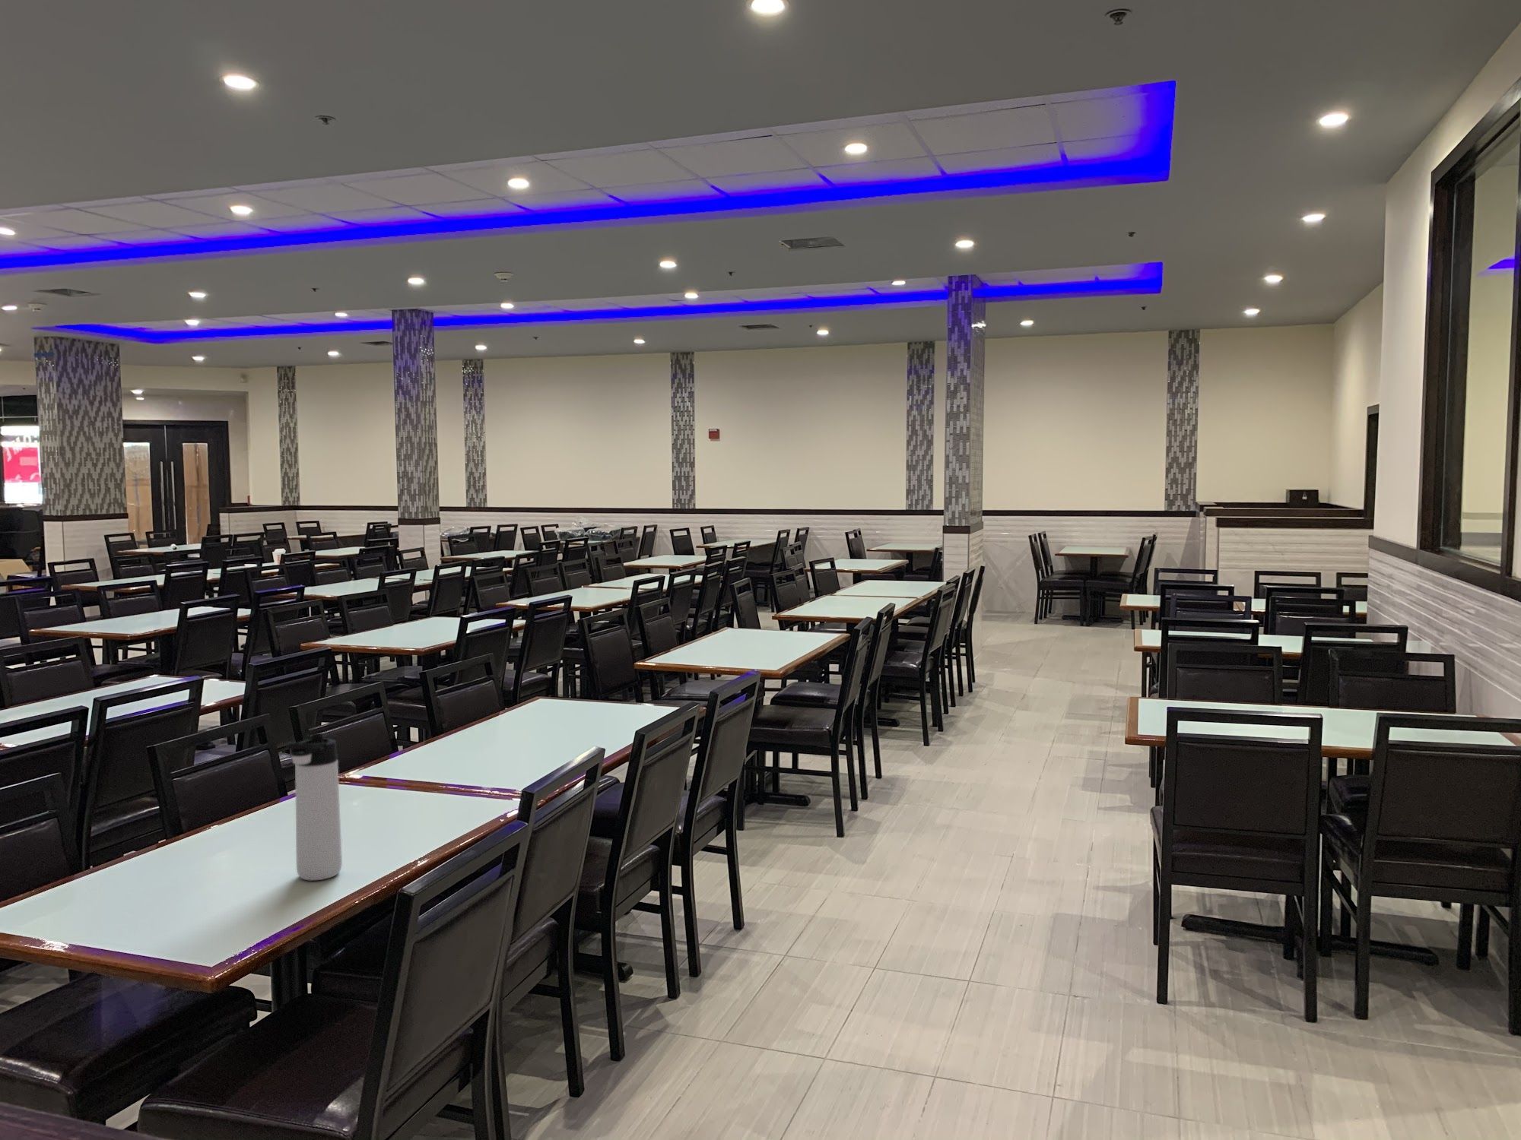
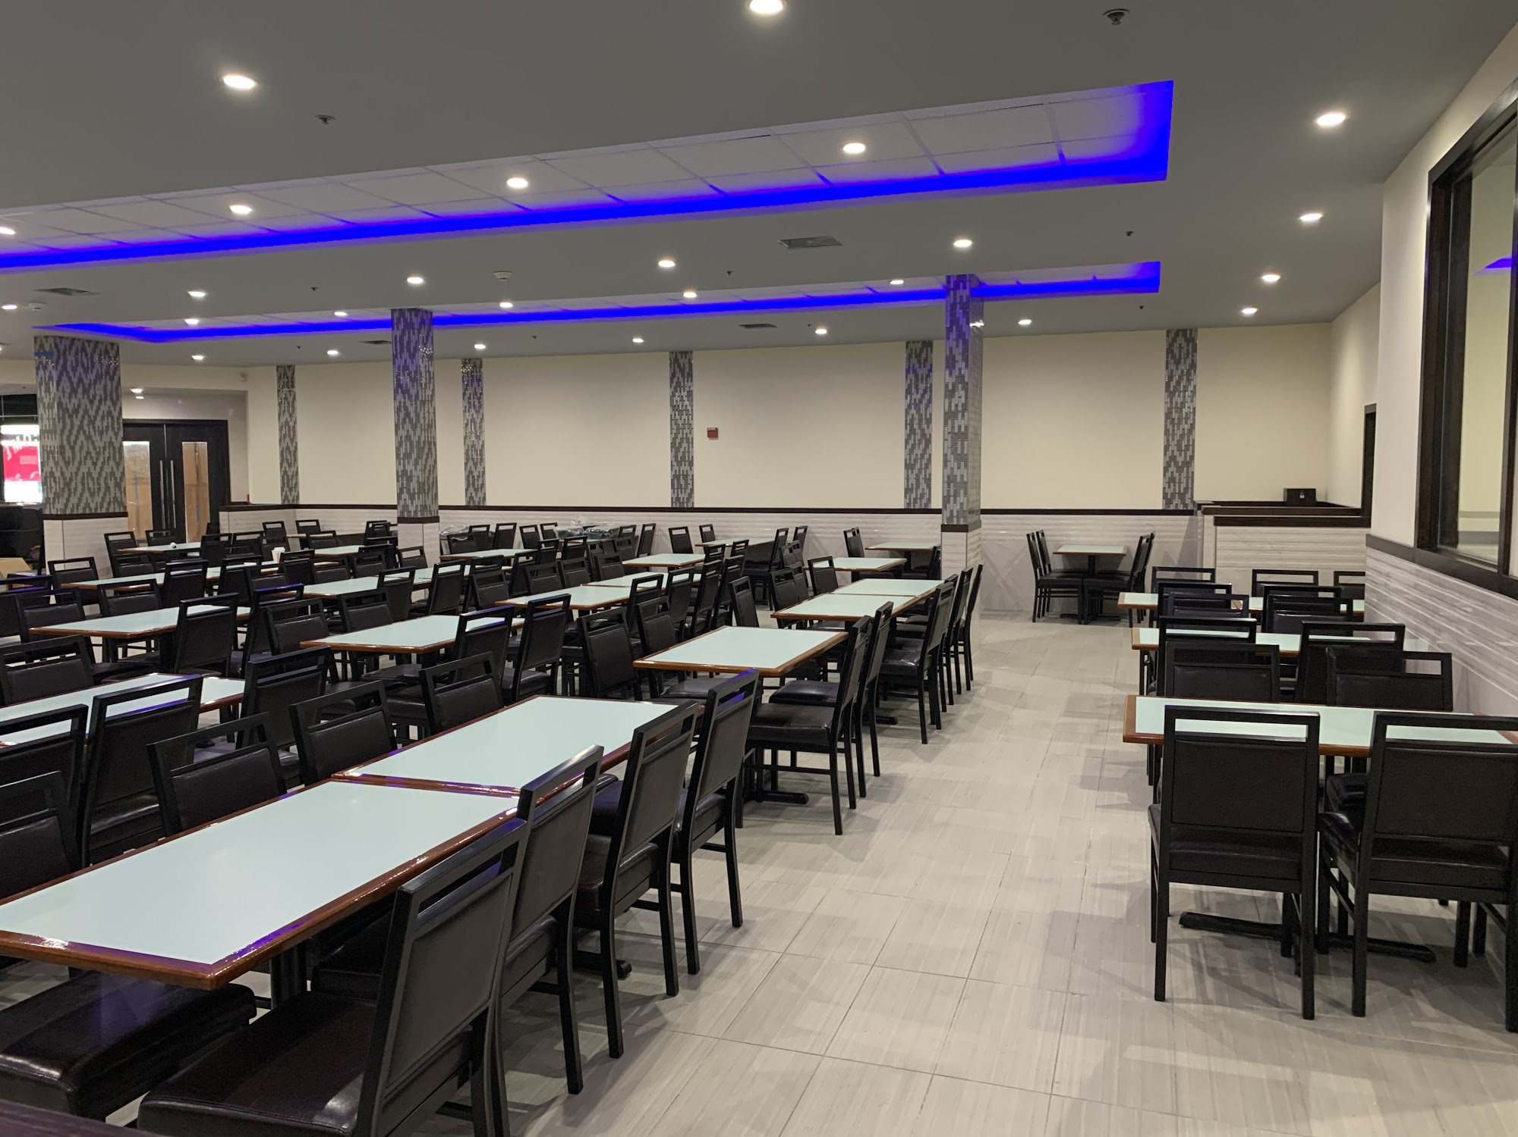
- thermos bottle (311, 807)
